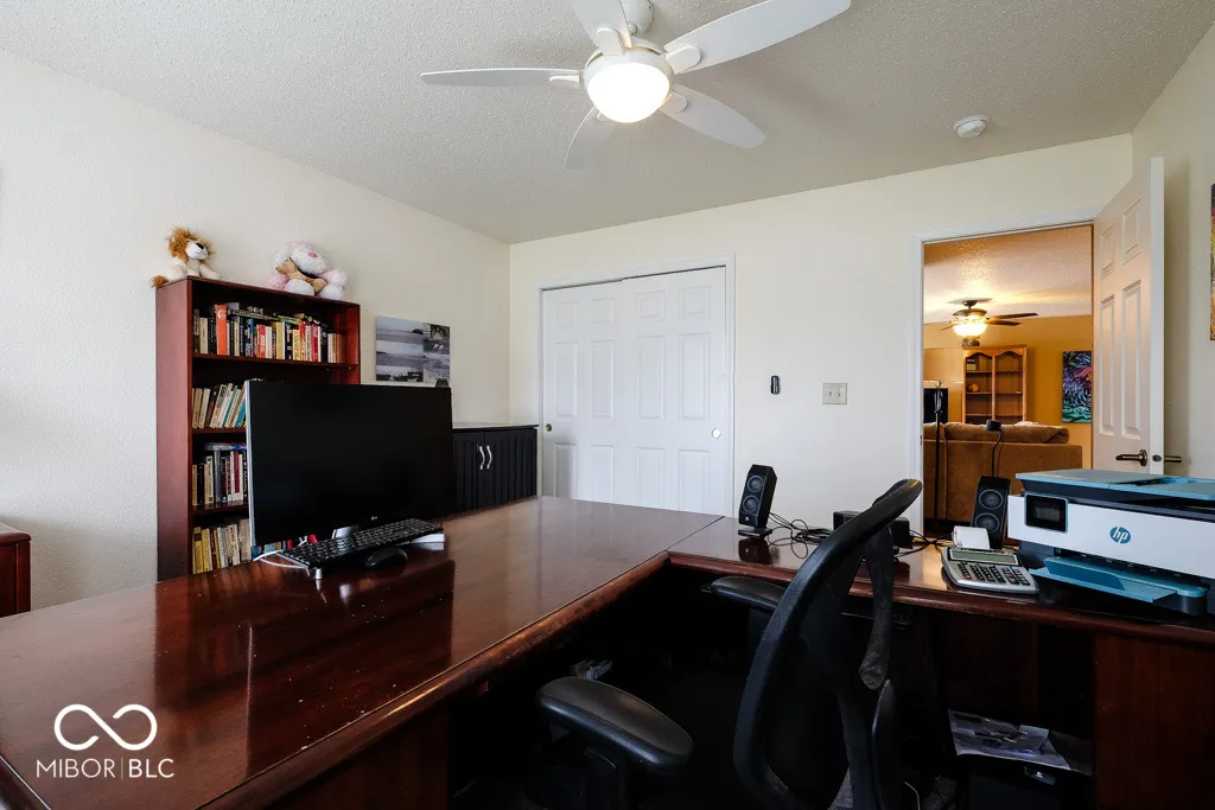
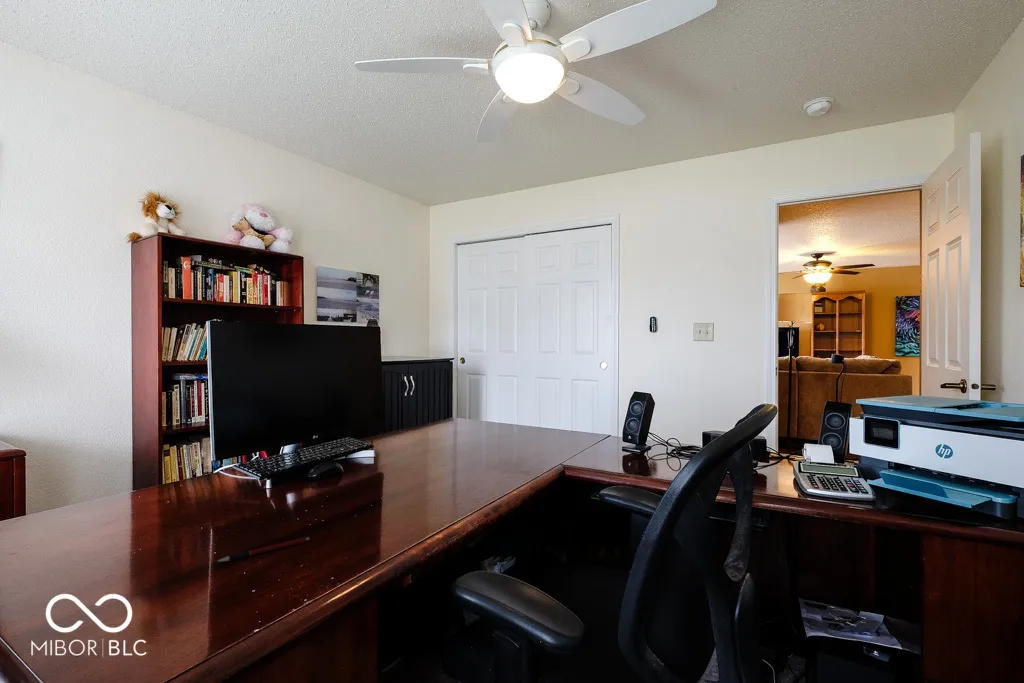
+ pen (265, 549)
